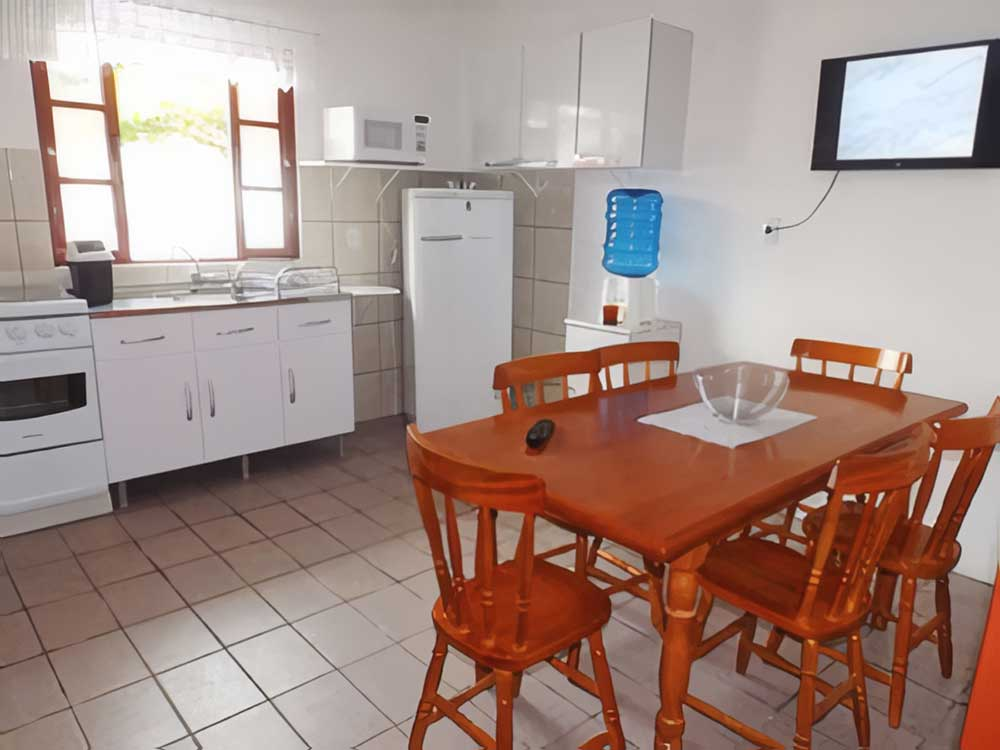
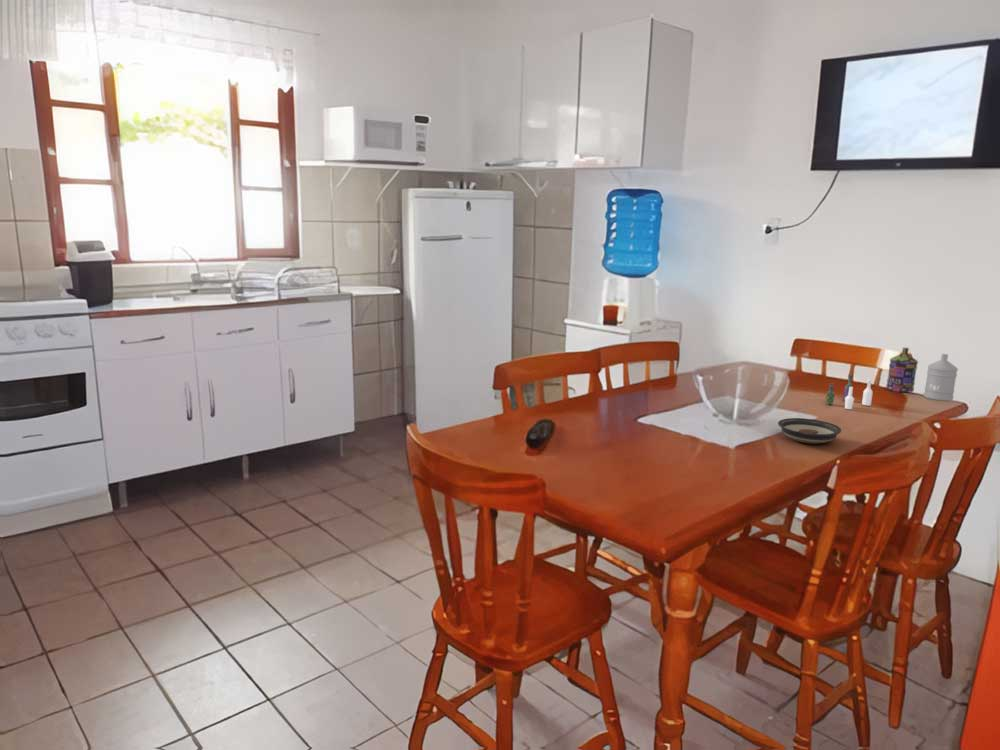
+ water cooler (890, 378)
+ saucer (808, 432)
